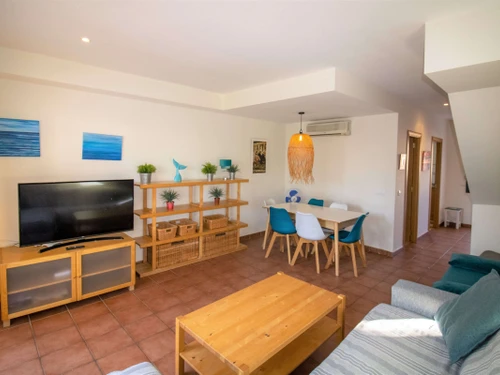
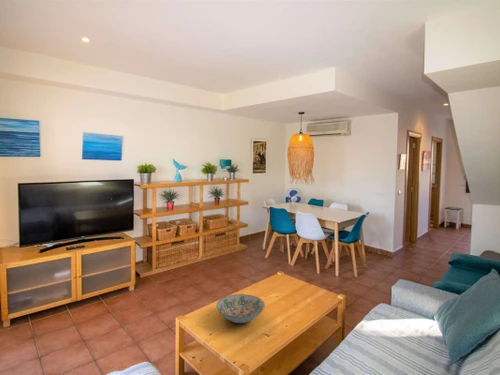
+ decorative bowl (240, 311)
